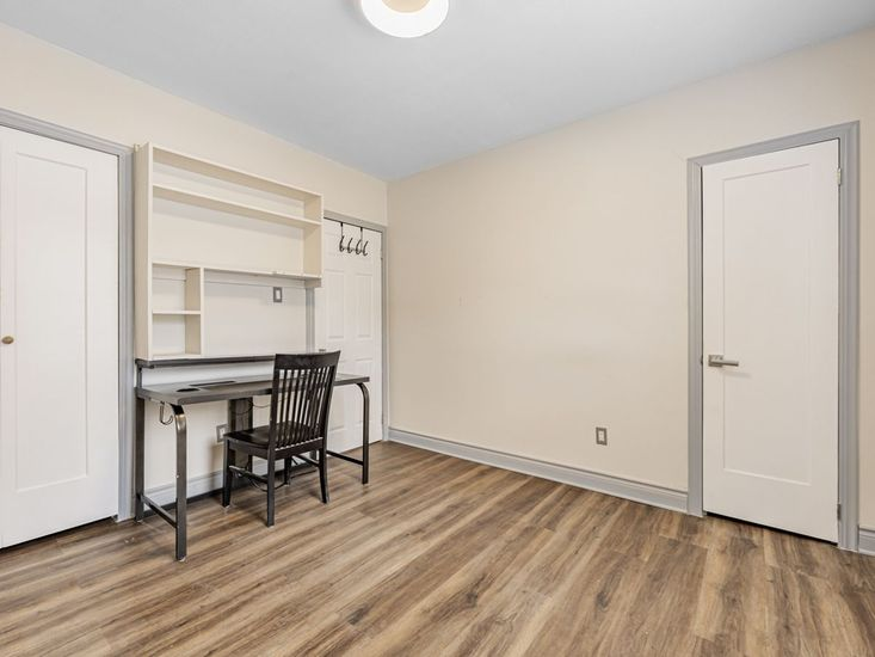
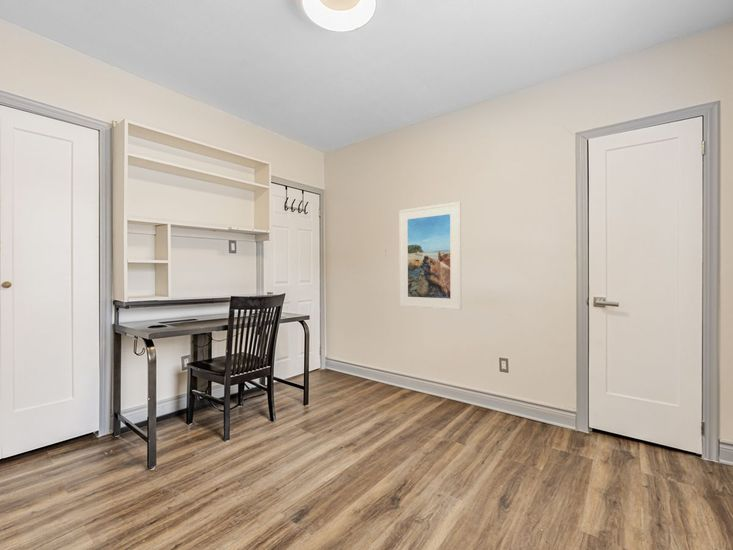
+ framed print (428, 257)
